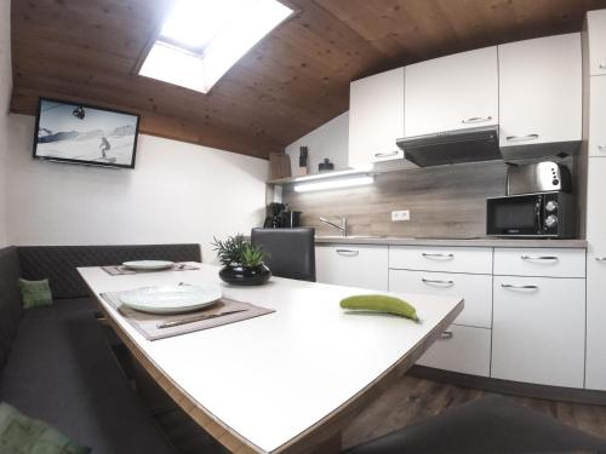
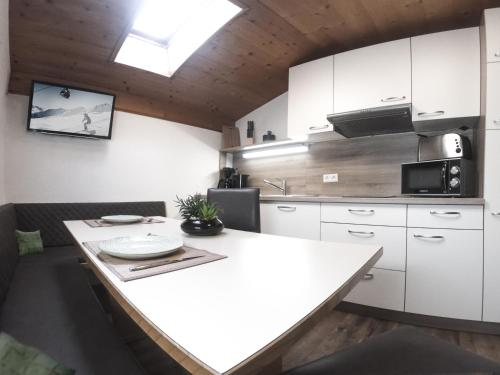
- fruit (376, 305)
